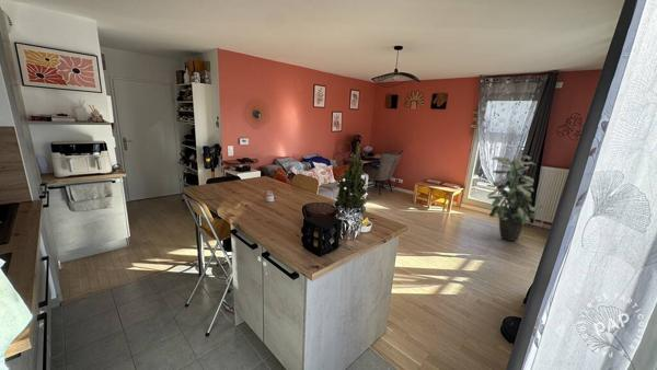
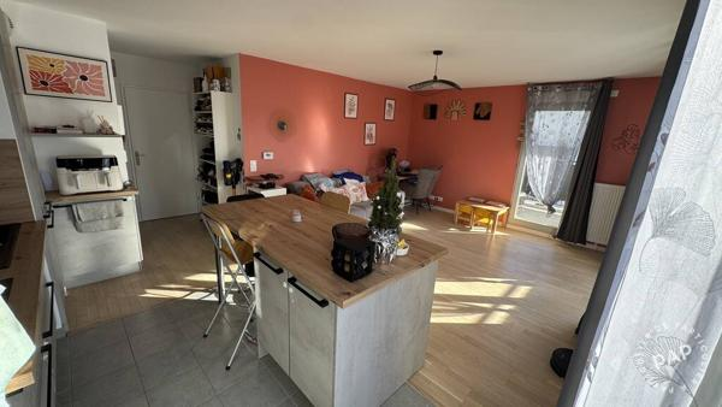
- indoor plant (511, 197)
